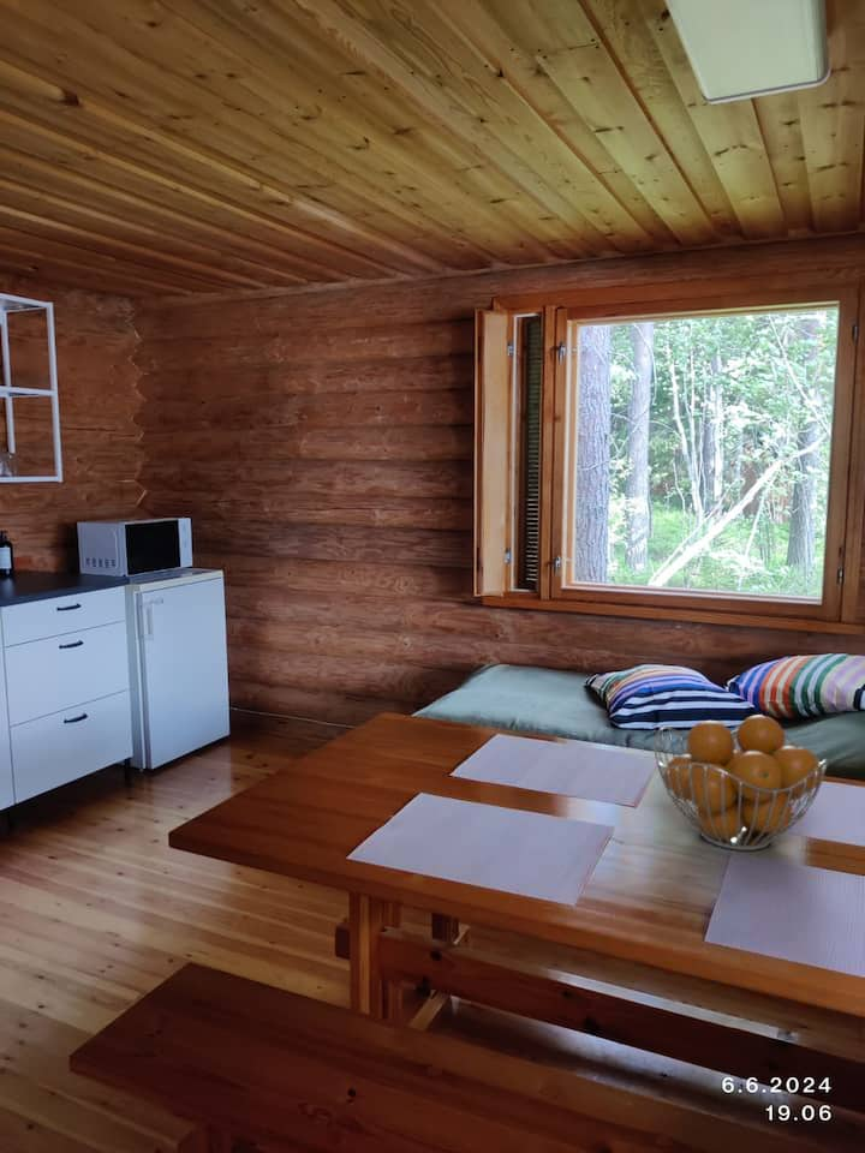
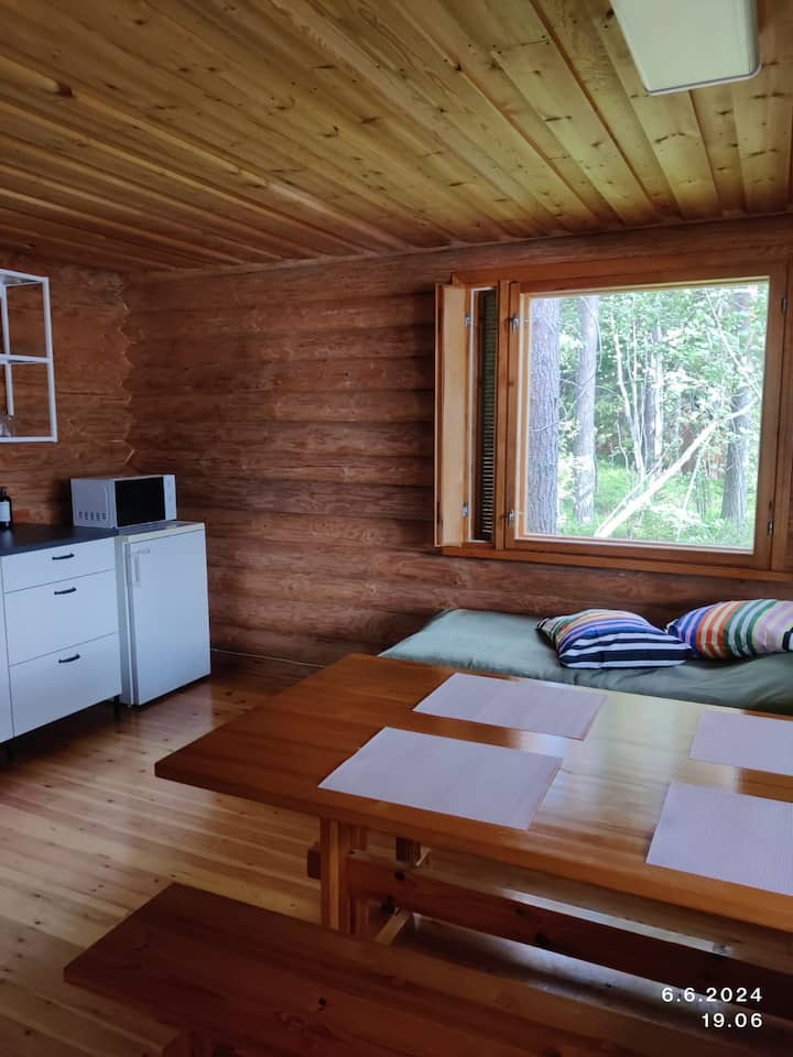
- fruit basket (736, 778)
